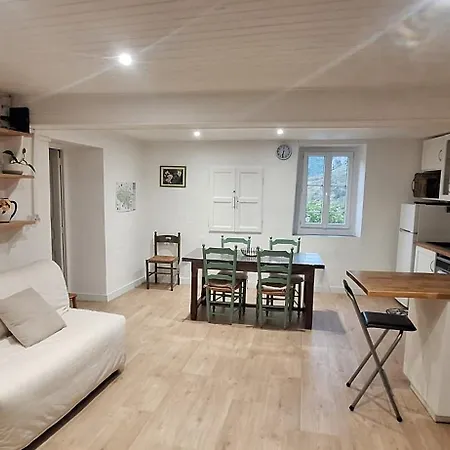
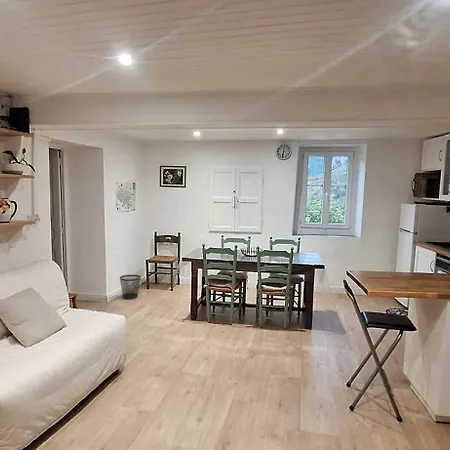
+ wastebasket (130, 287)
